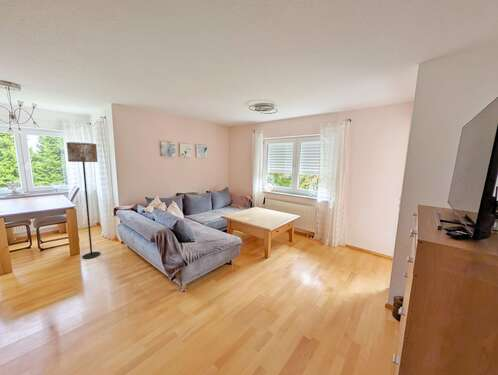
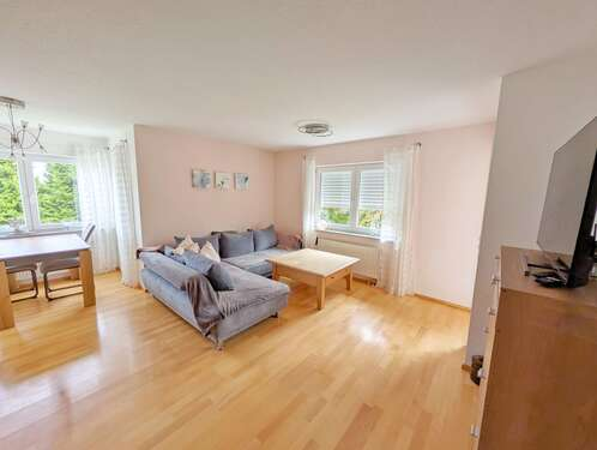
- floor lamp (86, 201)
